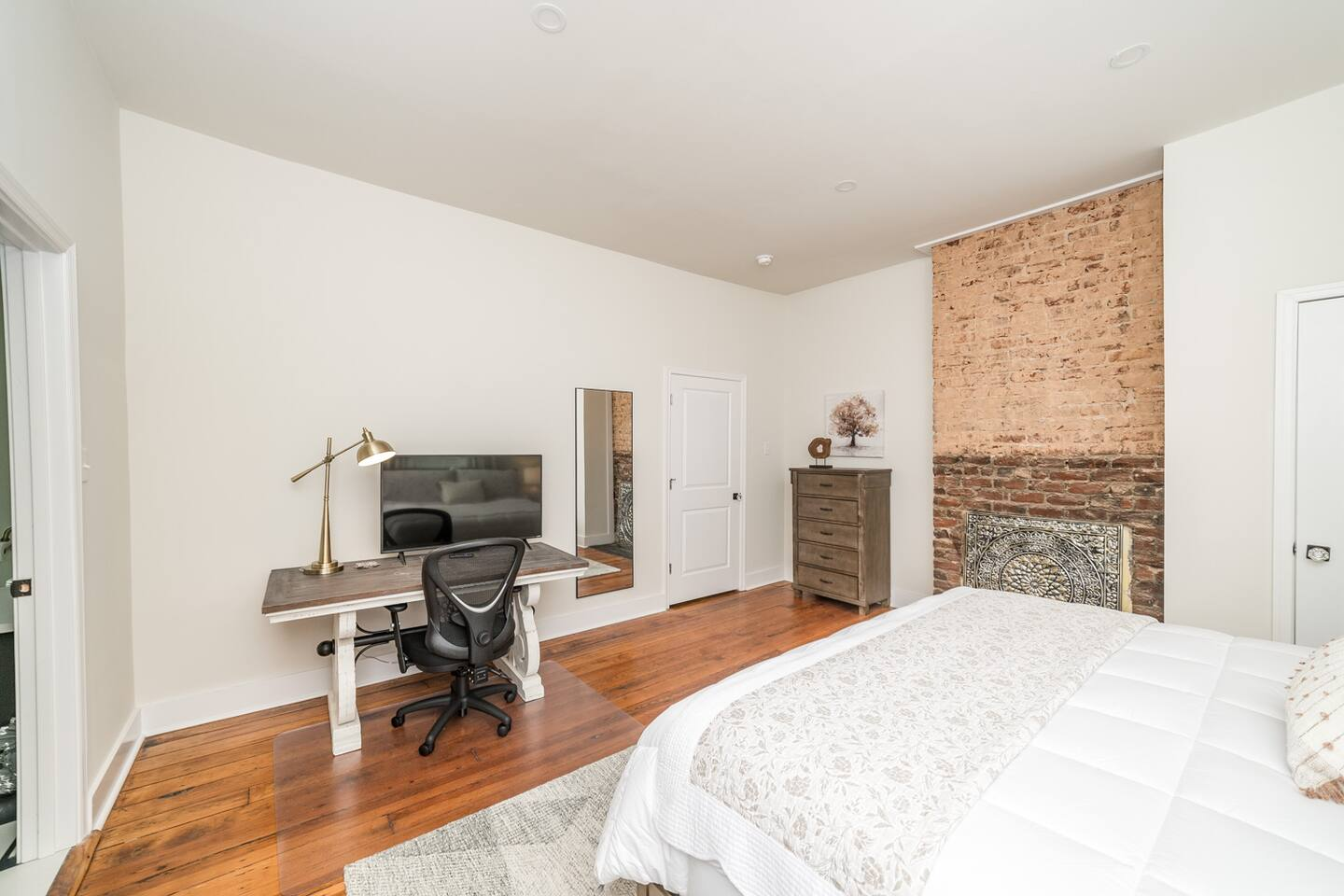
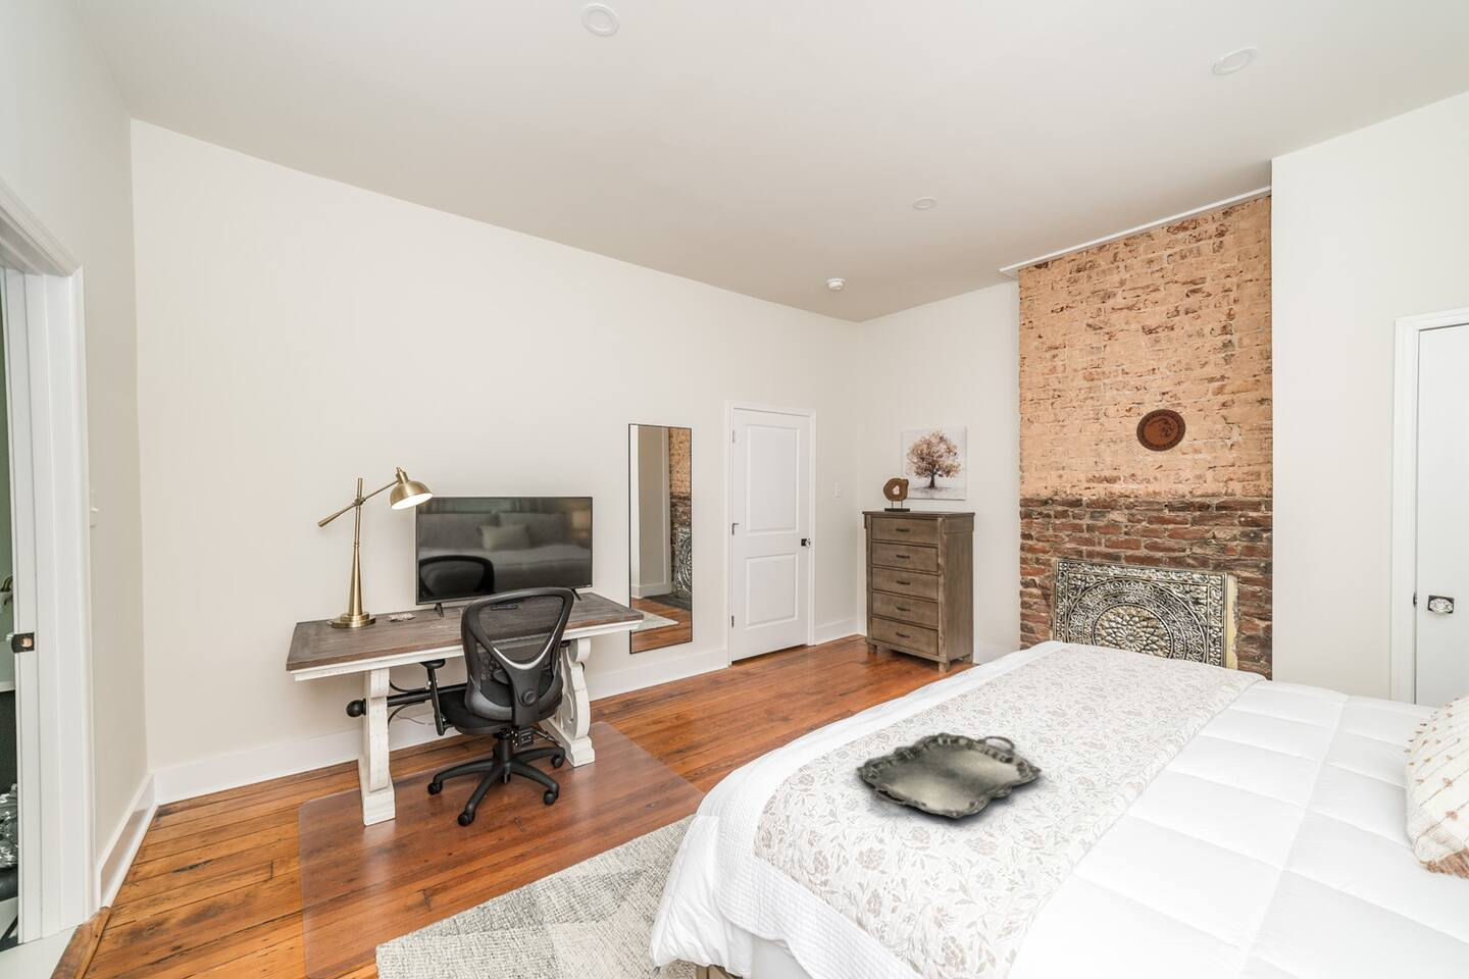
+ serving tray (948, 769)
+ decorative plate (1160, 430)
